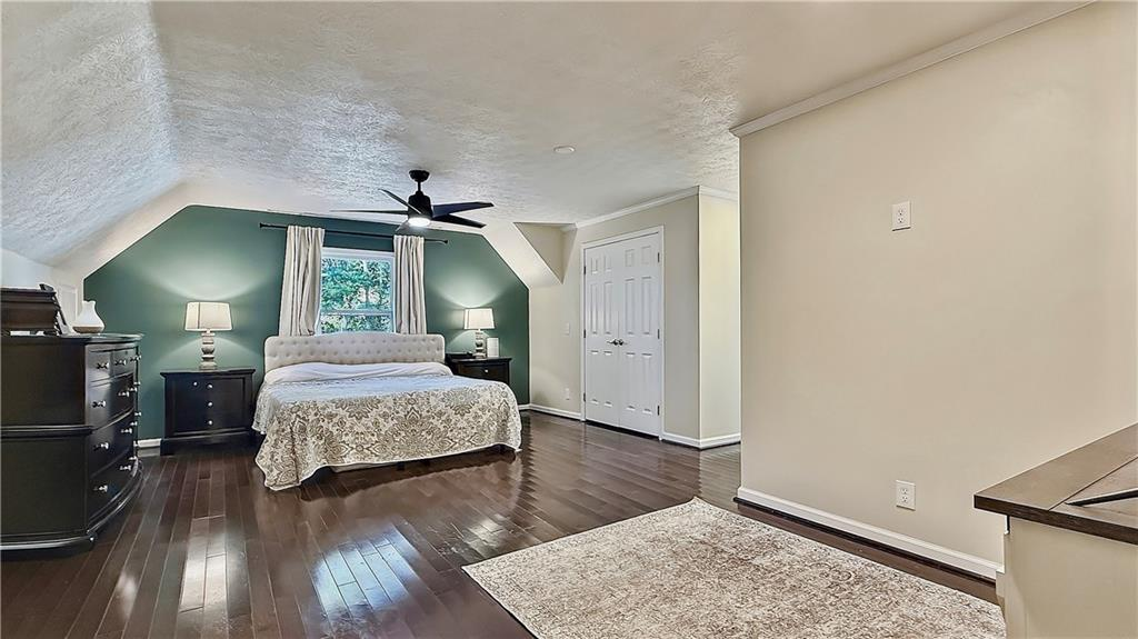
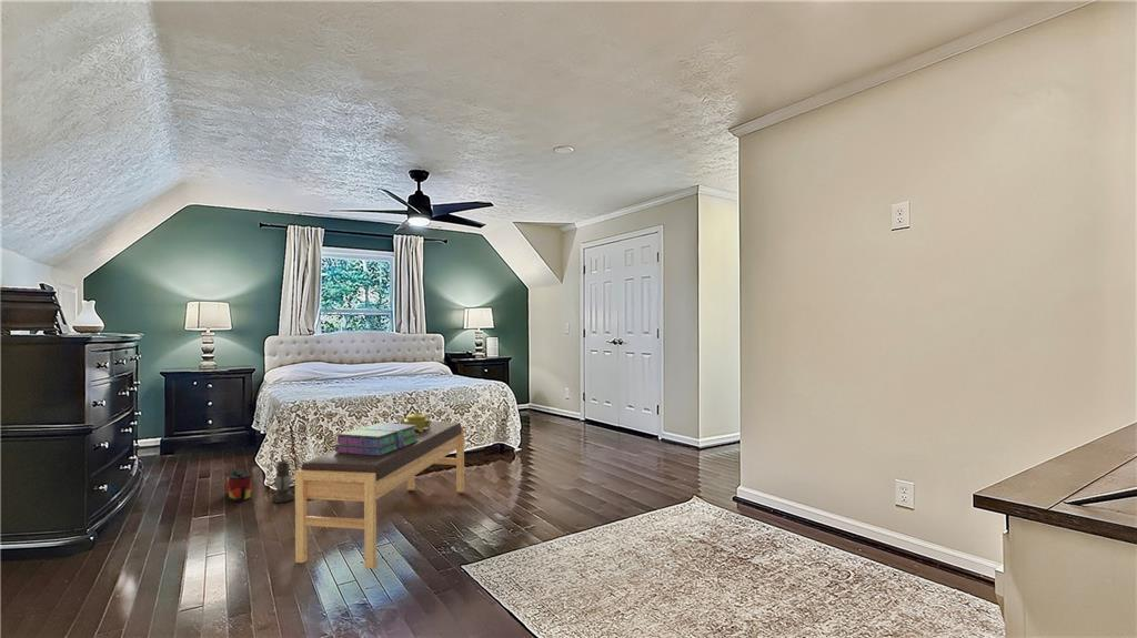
+ decorative box (415, 419)
+ bag (238, 484)
+ bench (394, 479)
+ lantern (283, 477)
+ stack of books (378, 437)
